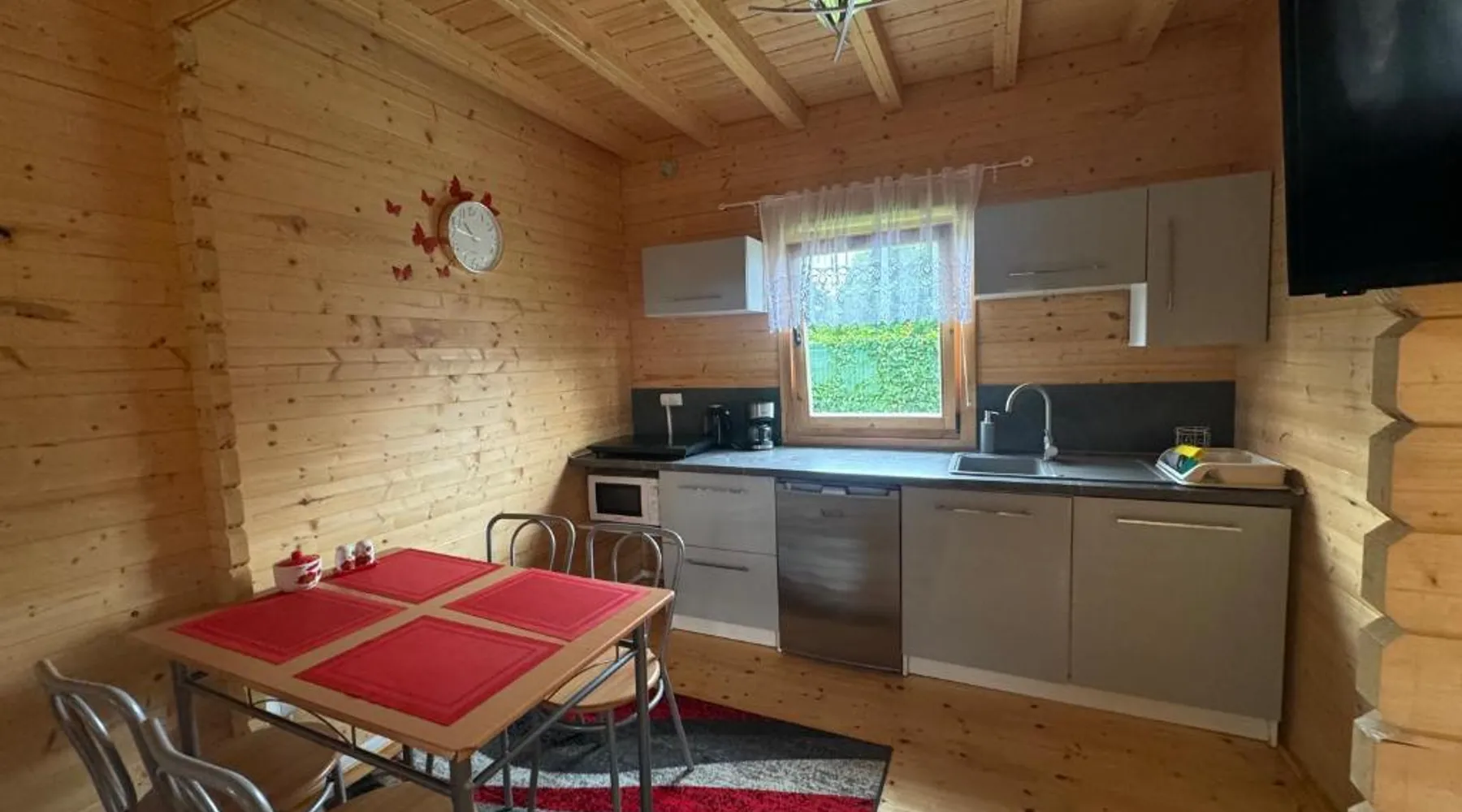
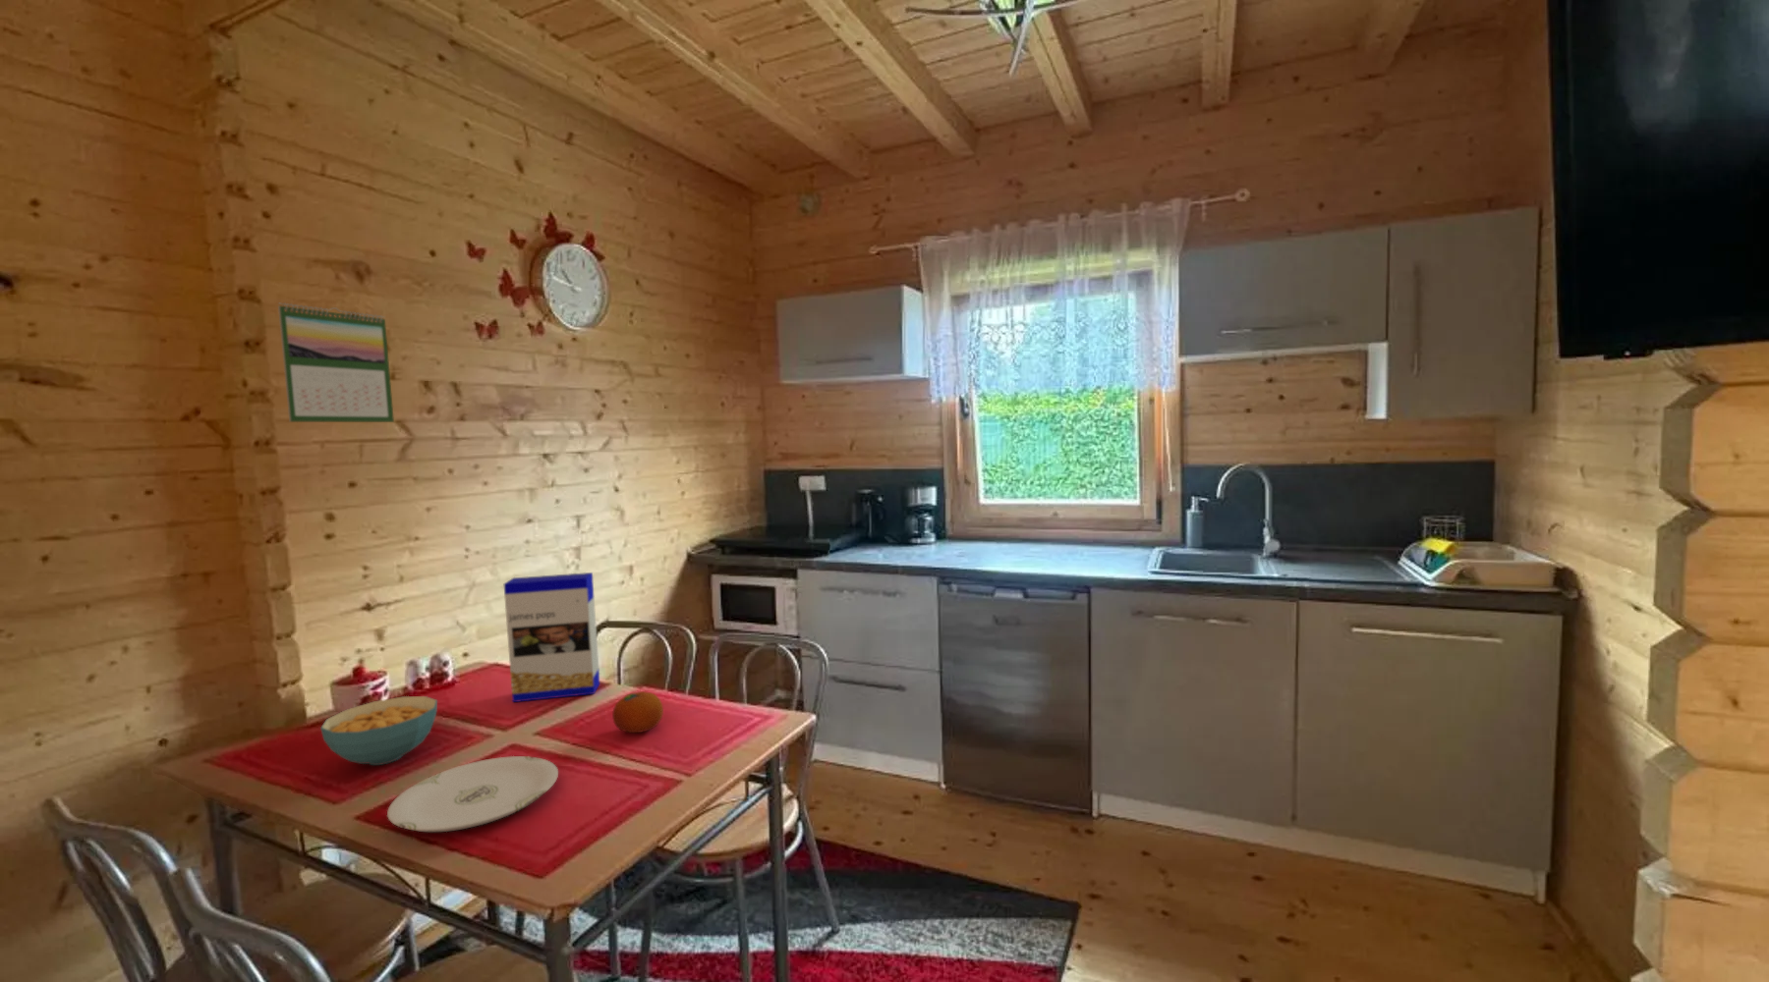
+ plate (478, 795)
+ fruit (638, 712)
+ cereal box (553, 635)
+ calendar (339, 364)
+ cereal bowl (384, 735)
